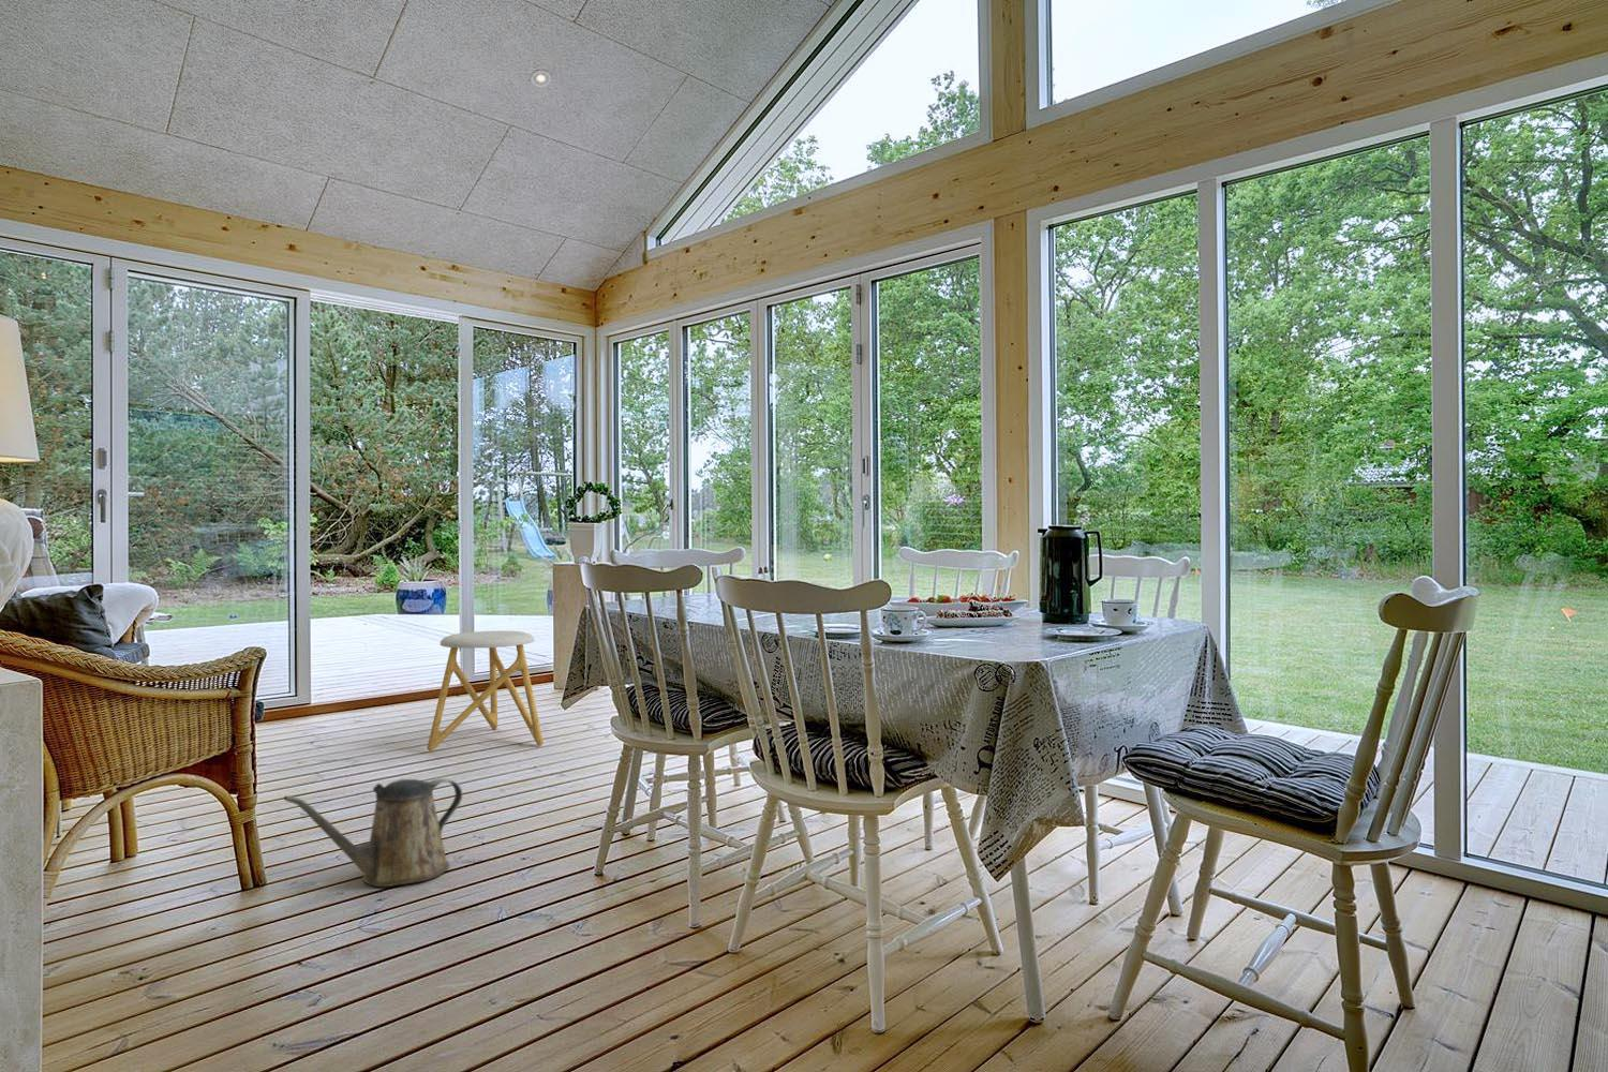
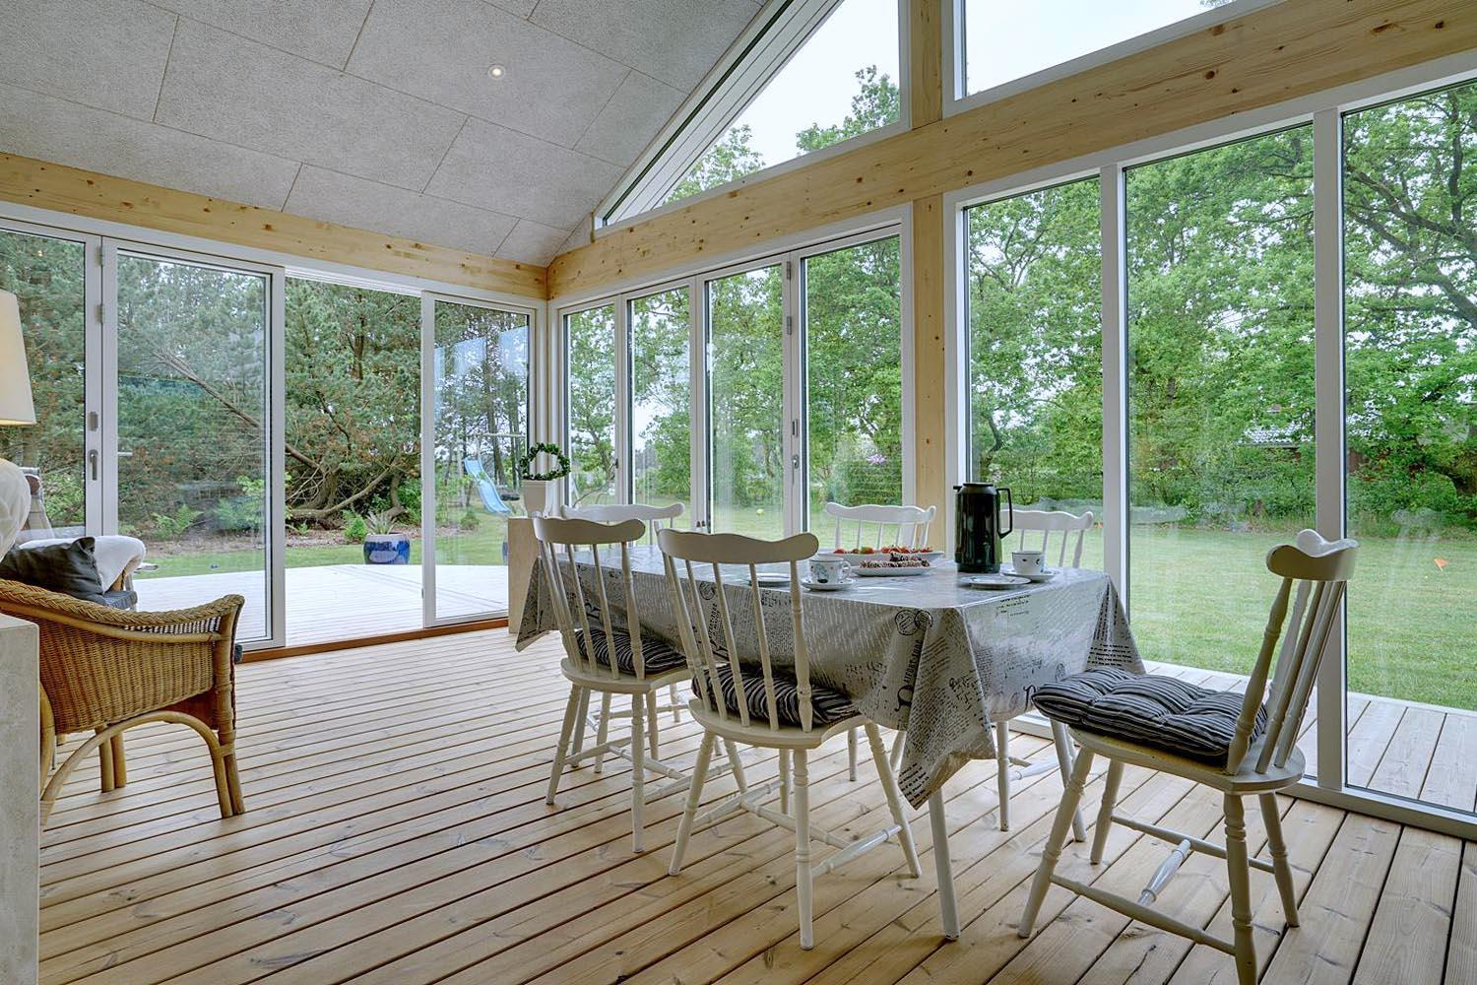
- stool (495, 688)
- watering can (379, 828)
